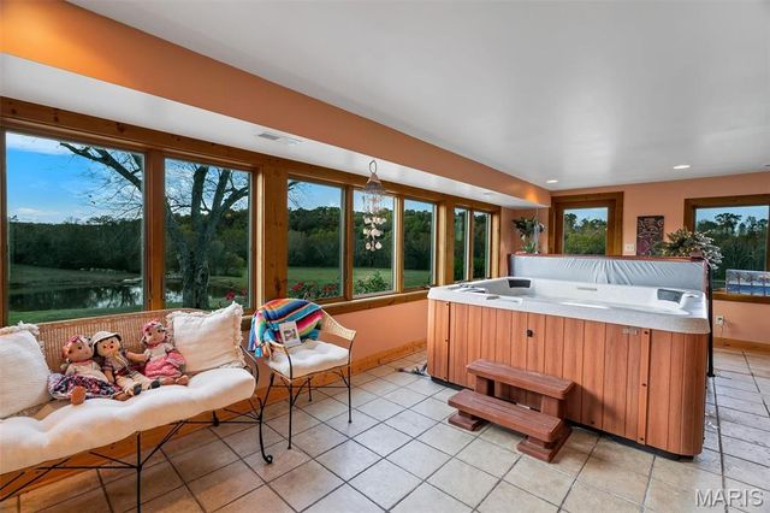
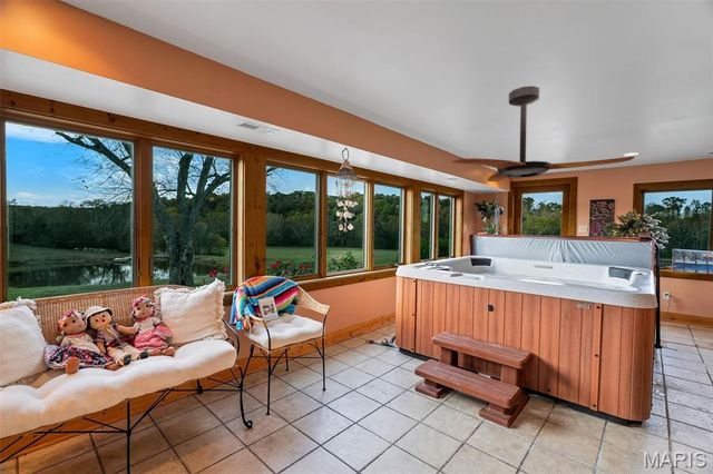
+ ceiling fan (525, 132)
